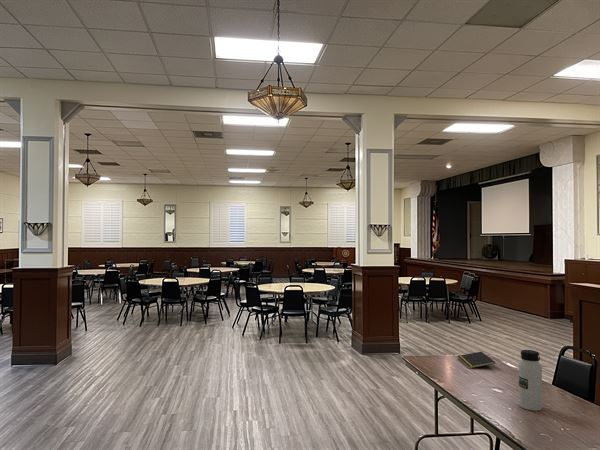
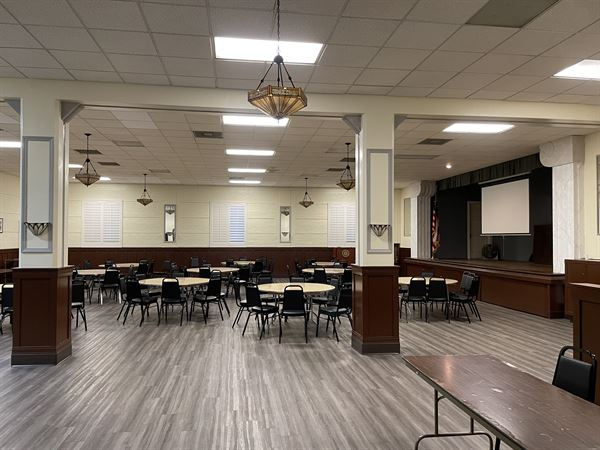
- notepad (475, 359)
- water bottle (530, 379)
